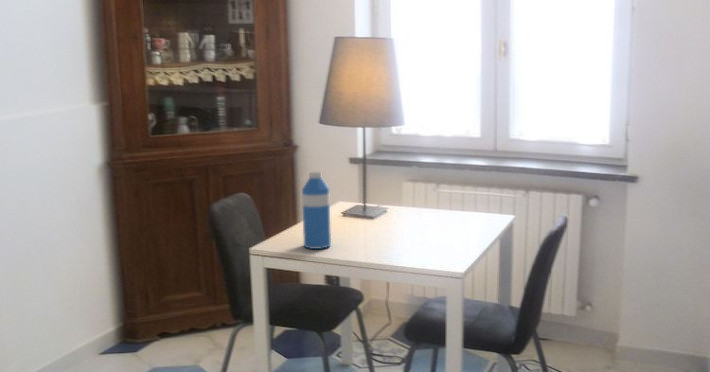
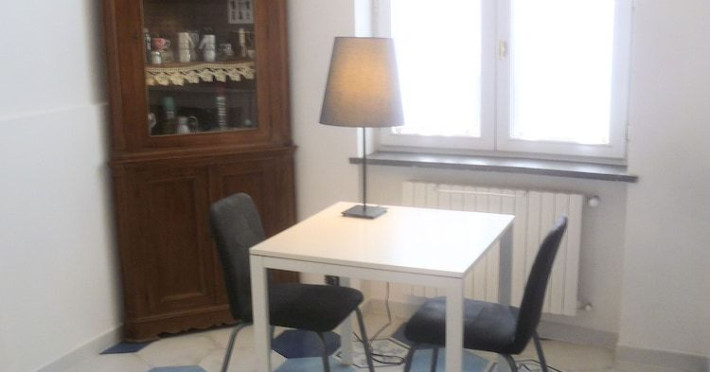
- water bottle (316, 209)
